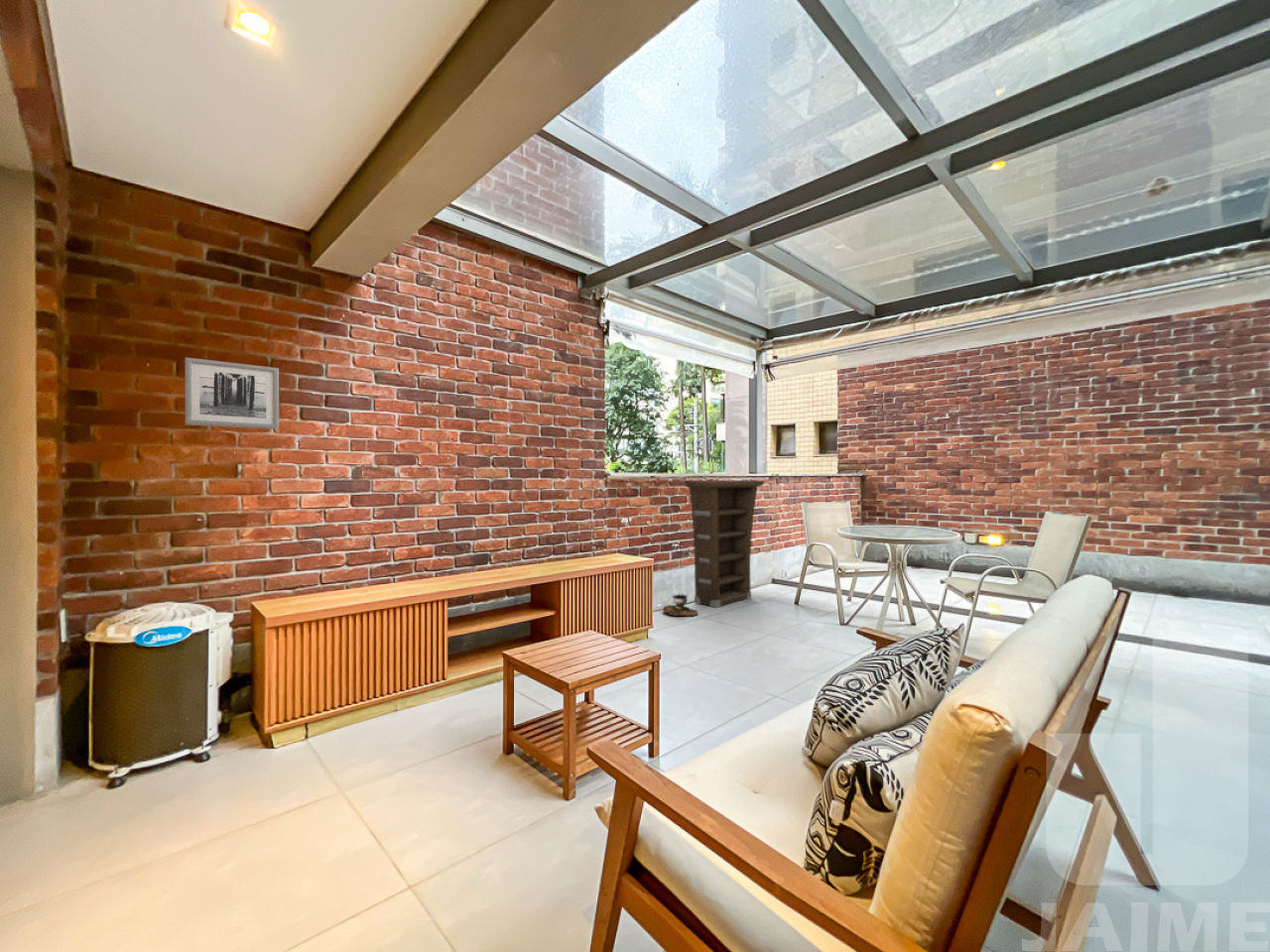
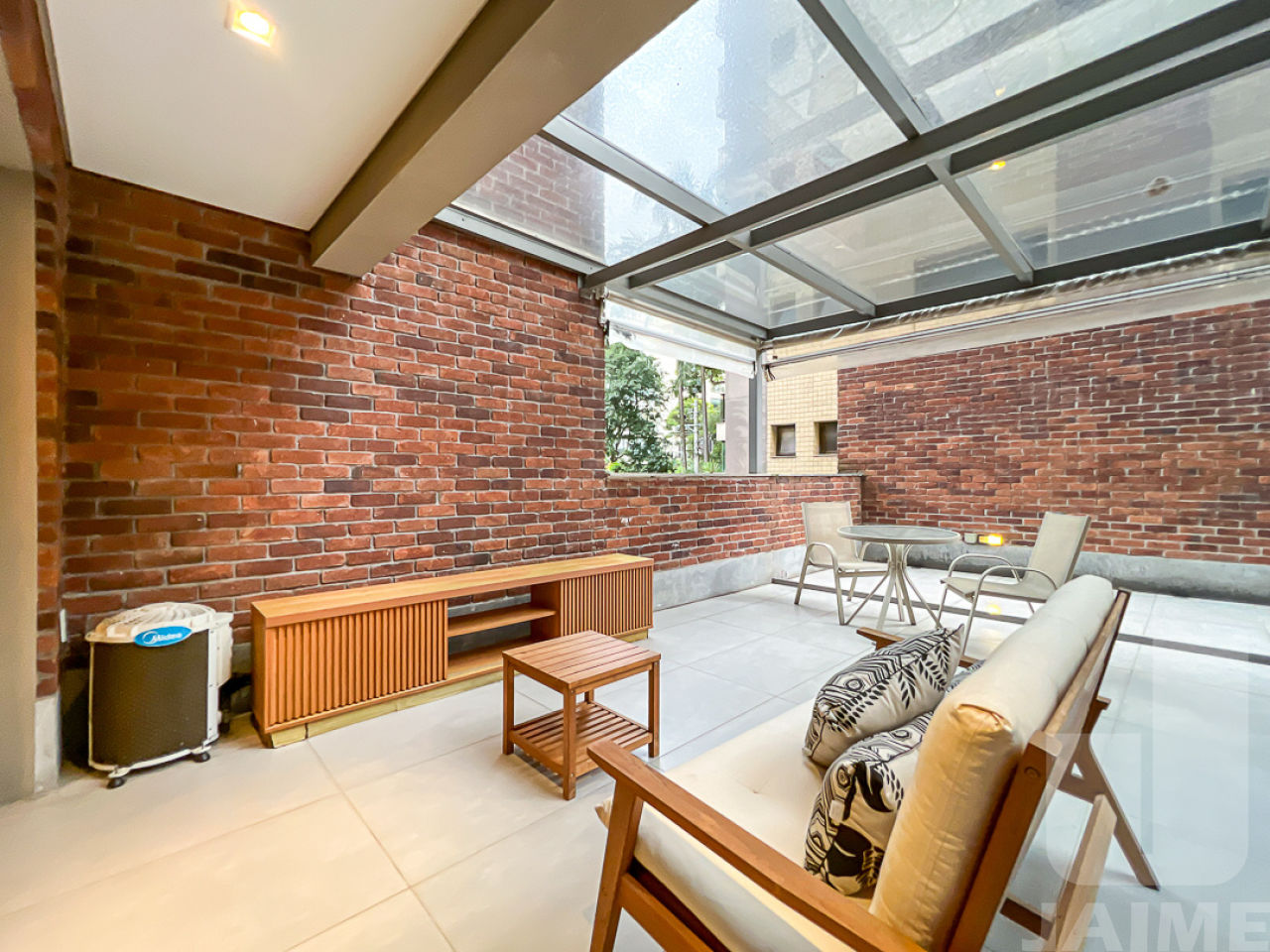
- cabinet (725, 540)
- brazier (680, 603)
- wall art (233, 395)
